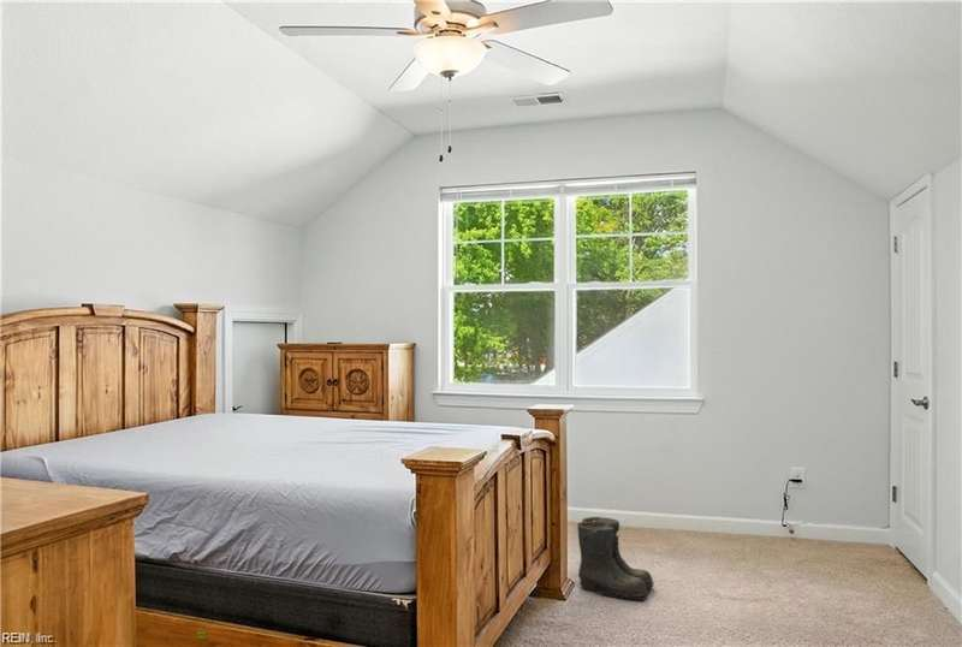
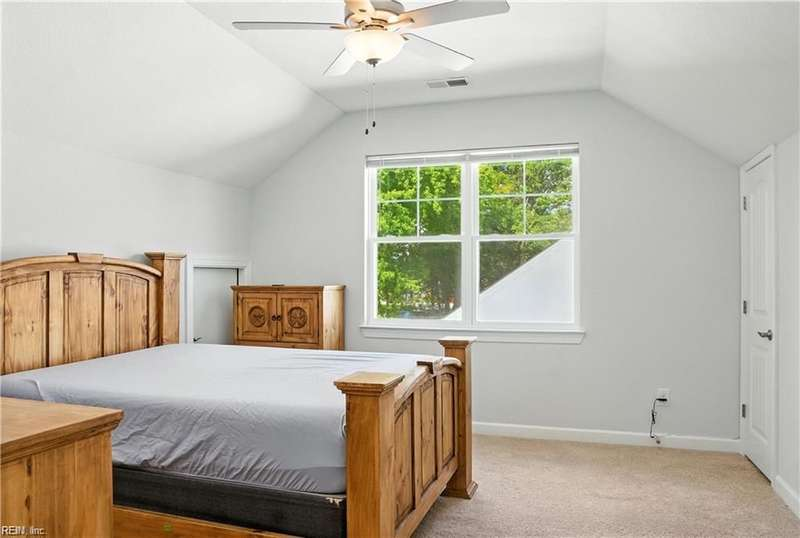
- boots (614, 556)
